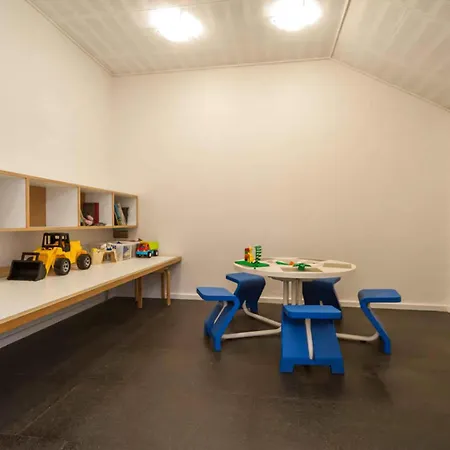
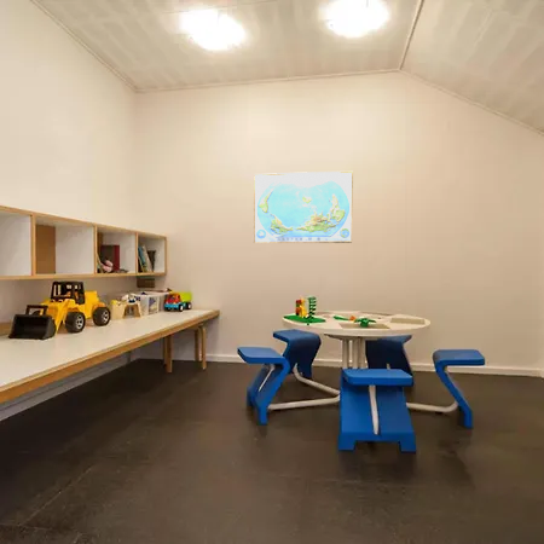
+ world map (302, 207)
